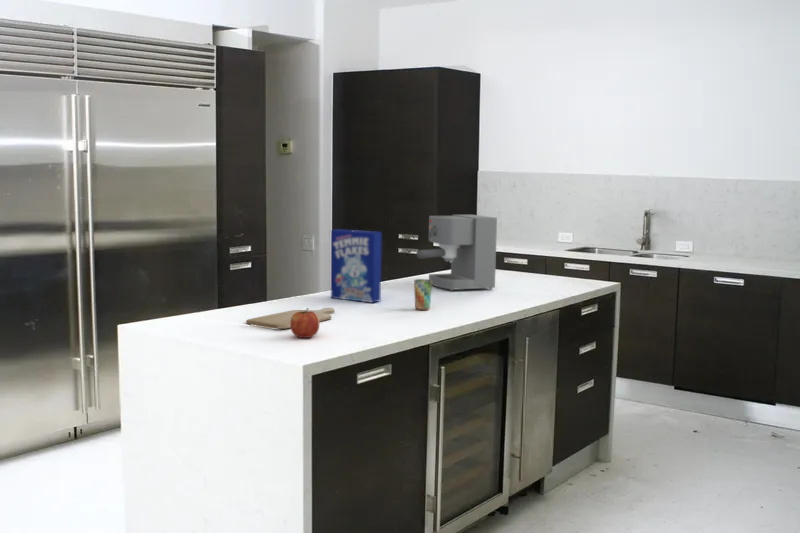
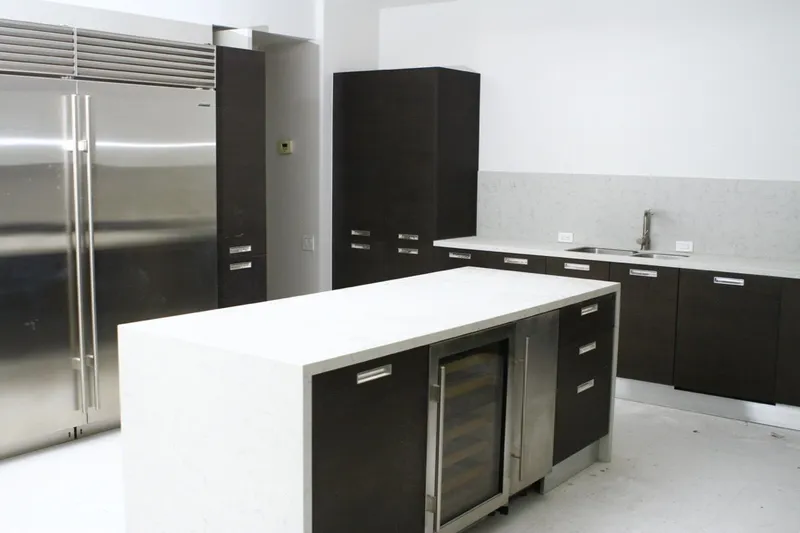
- cereal box (355, 265)
- cup (422, 294)
- fruit (304, 322)
- coffee maker (460, 252)
- chopping board (296, 311)
